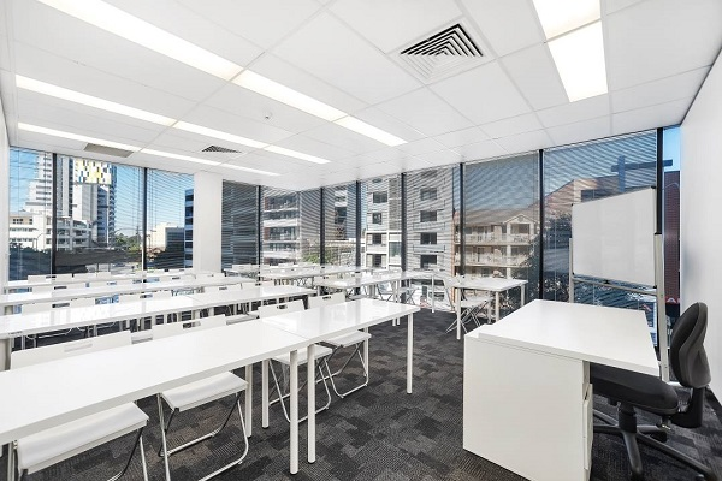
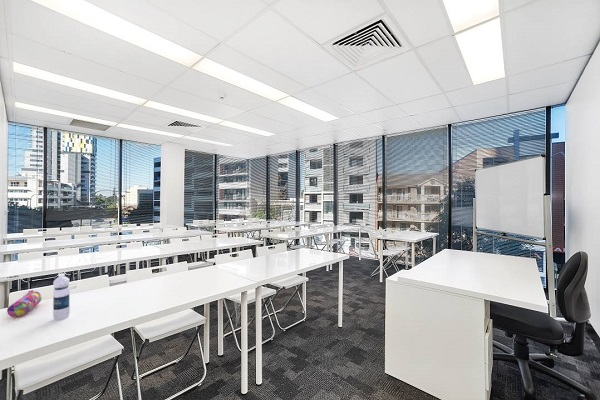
+ water bottle (61, 295)
+ pencil case (25, 303)
